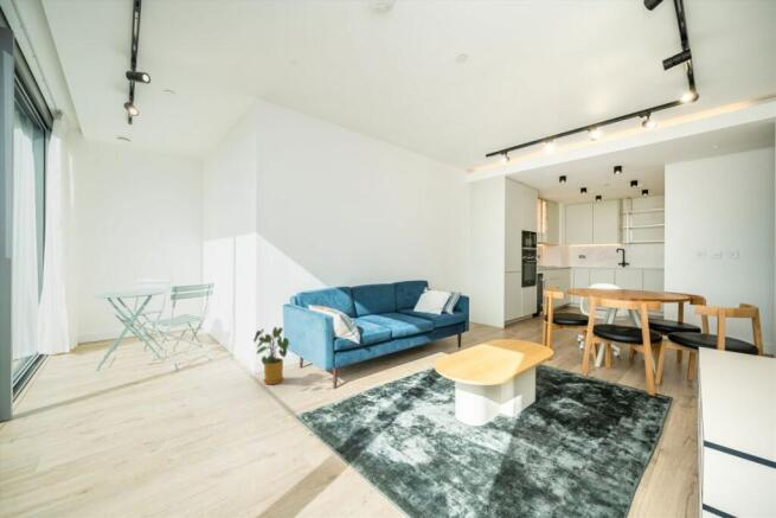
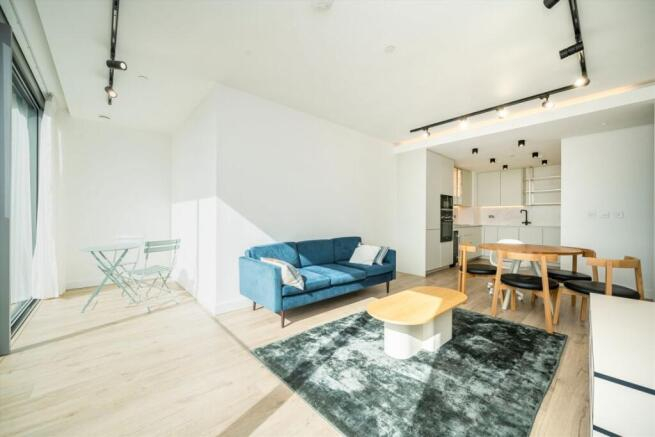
- house plant (271, 356)
